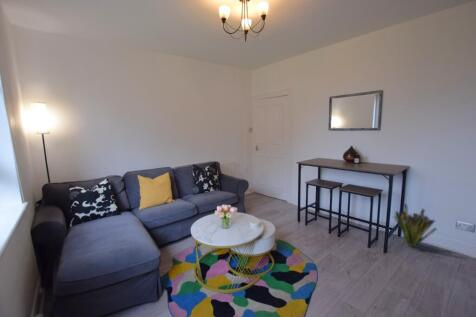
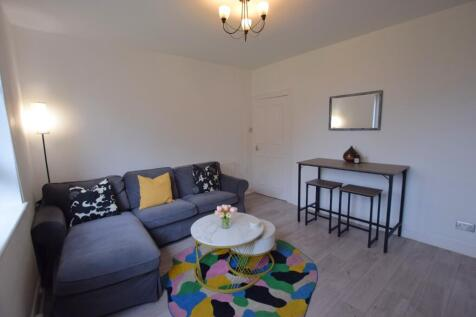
- decorative plant (413, 226)
